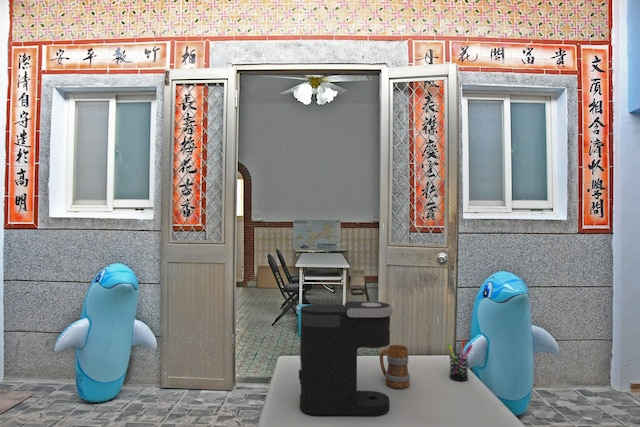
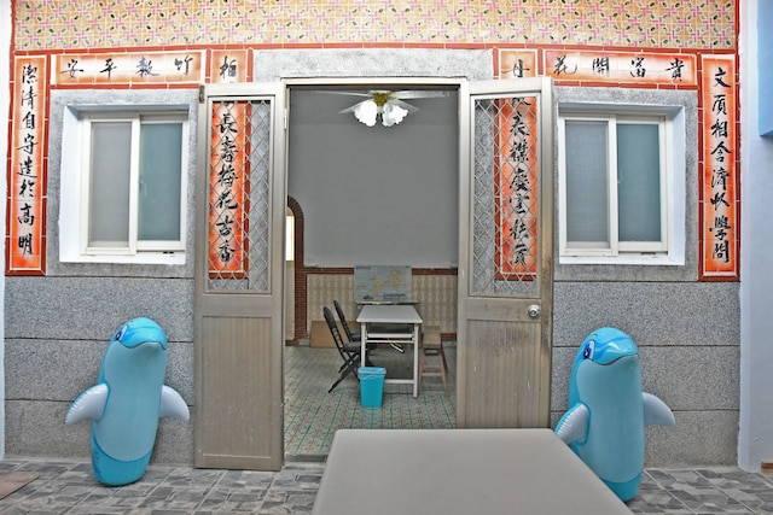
- pen holder (457, 358)
- coffee maker (345, 355)
- mug (393, 364)
